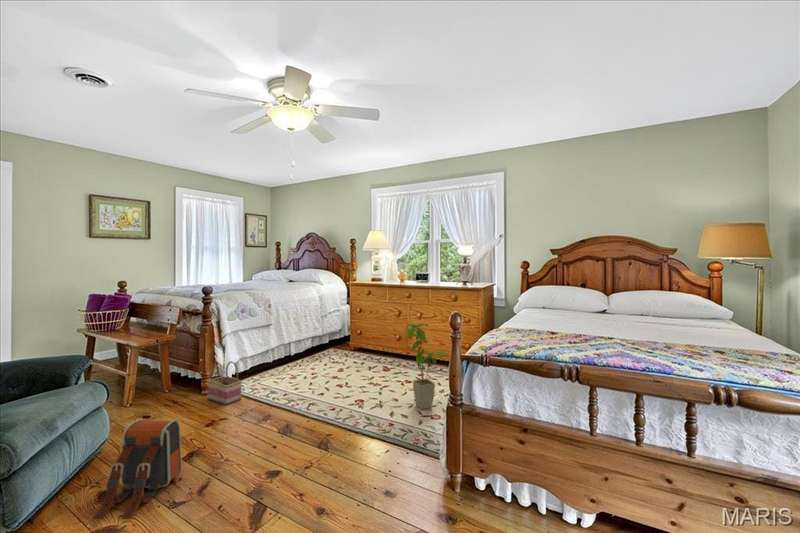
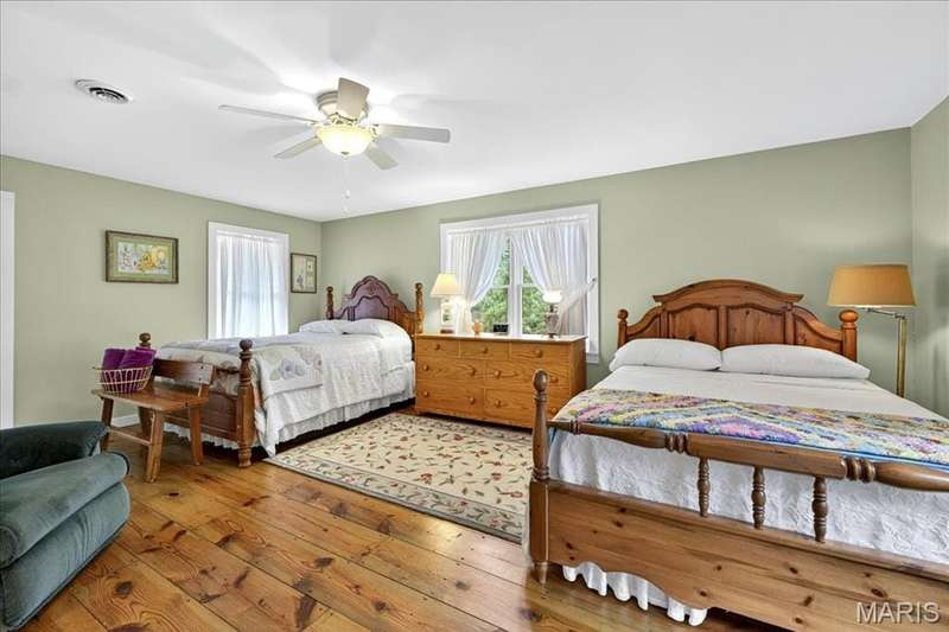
- basket (224, 381)
- backpack (146, 456)
- house plant (422, 366)
